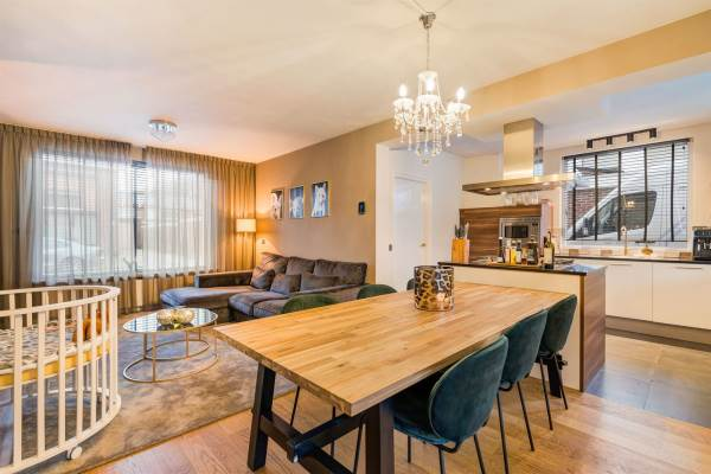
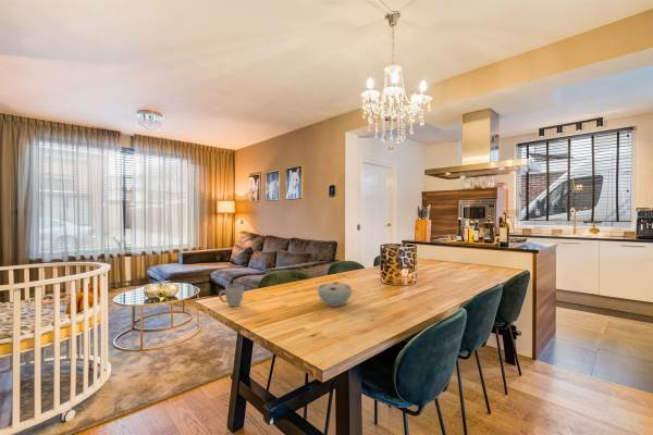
+ mug (231, 296)
+ bowl (334, 294)
